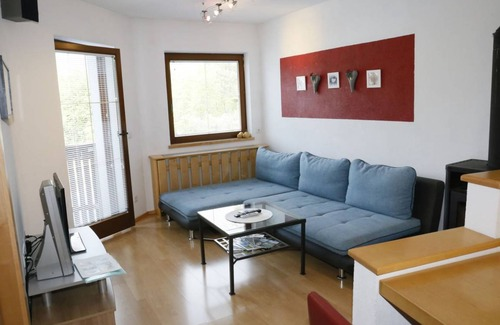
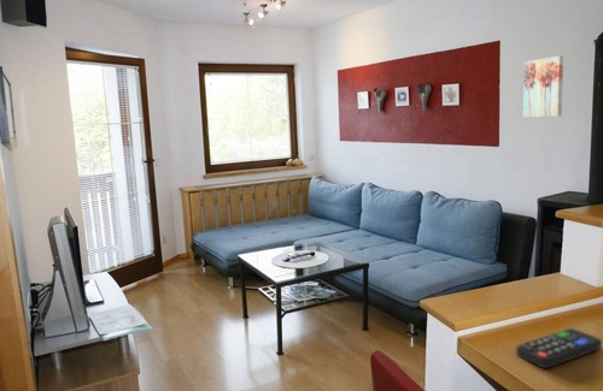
+ remote control (558, 345)
+ wall art (541, 88)
